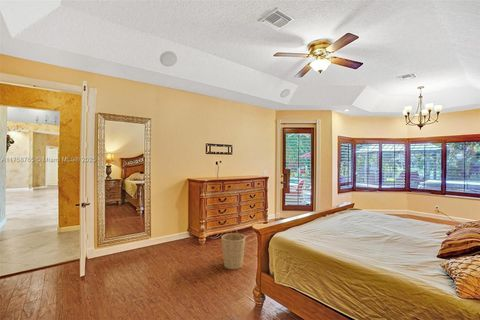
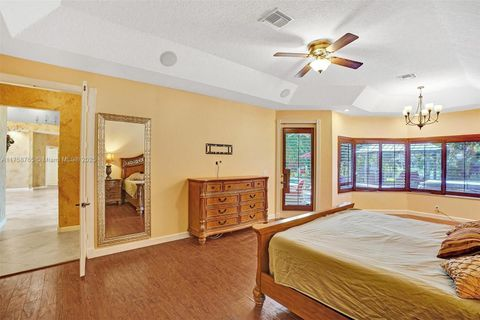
- basket (233, 248)
